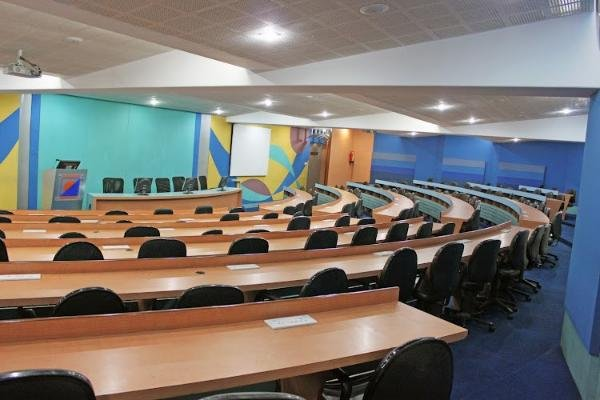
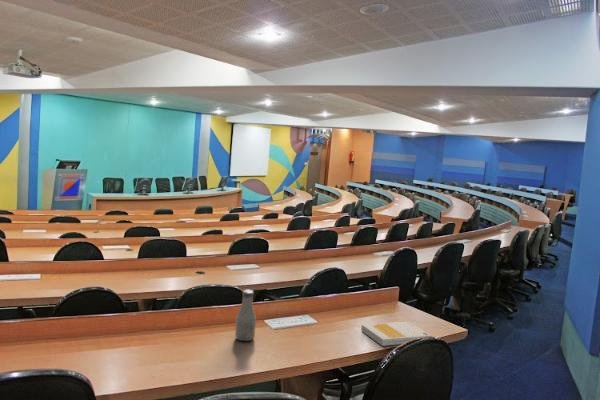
+ bottle (246, 314)
+ book (395, 332)
